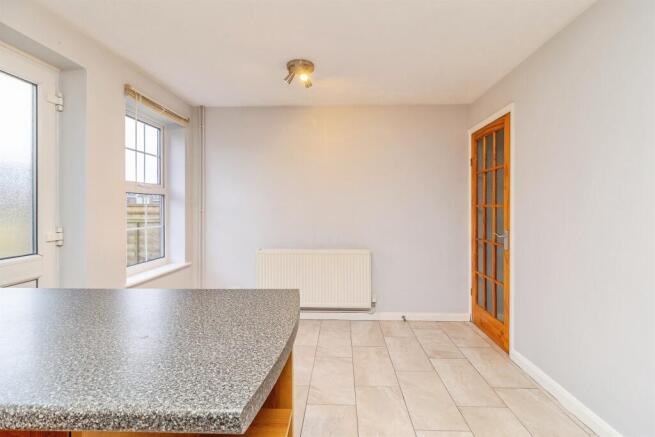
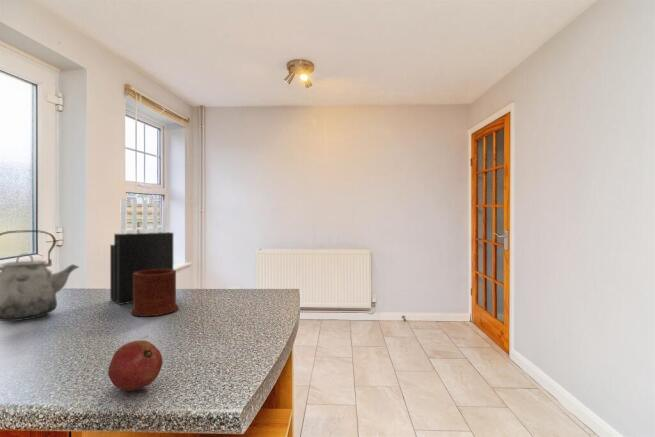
+ knife block (141, 248)
+ fruit (134, 364)
+ kettle (37, 272)
+ mug (153, 290)
